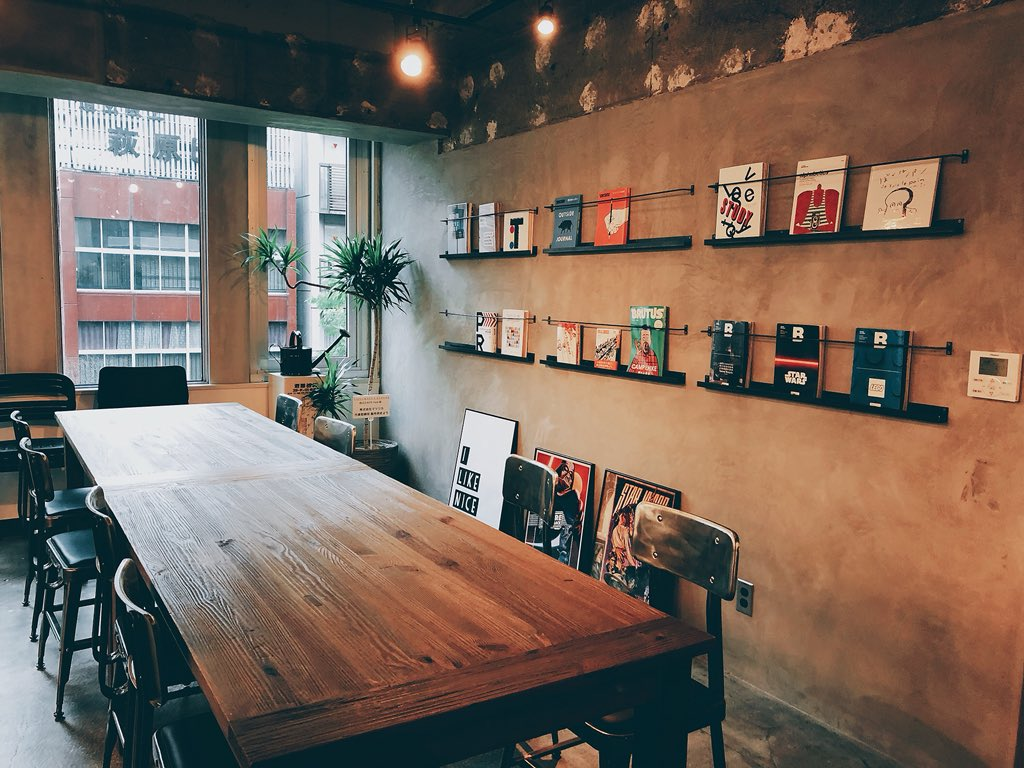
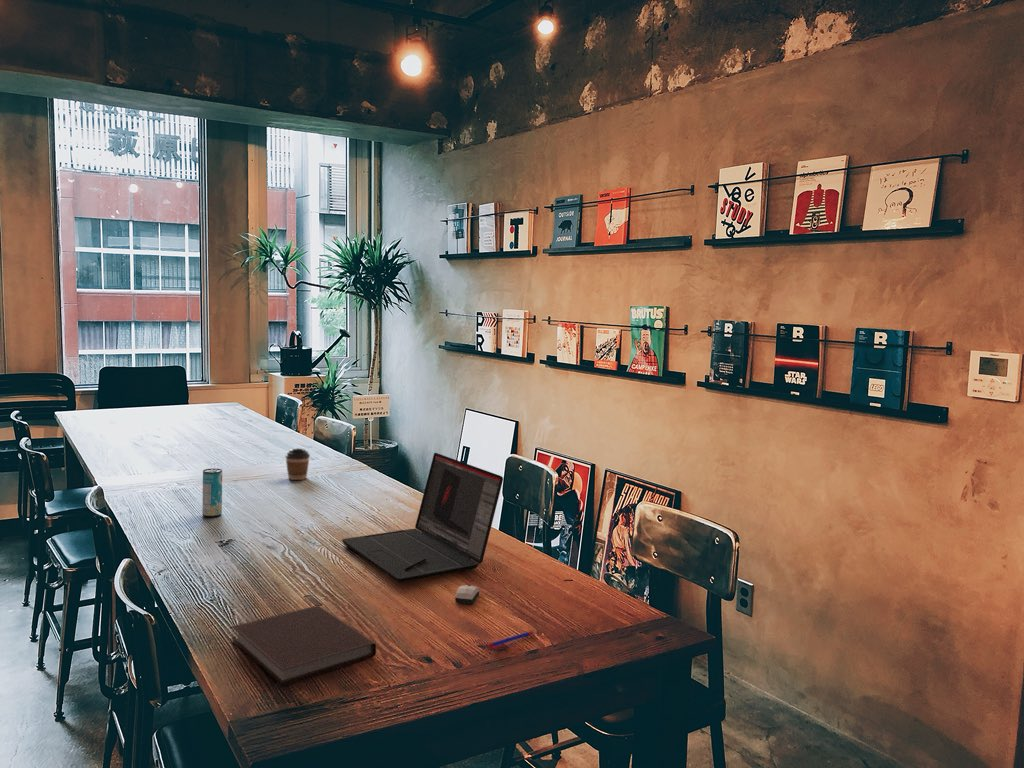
+ laptop (419, 511)
+ notebook (302, 641)
+ computer mouse (467, 592)
+ beverage can (212, 493)
+ coffee cup (297, 462)
+ pen (511, 638)
